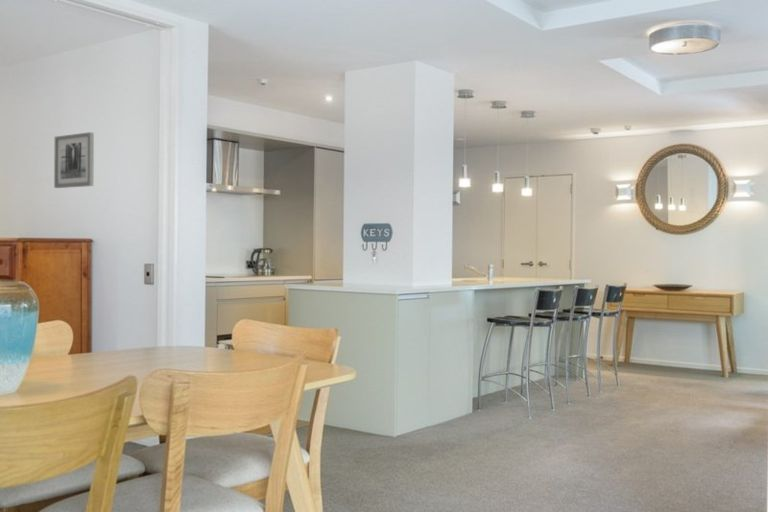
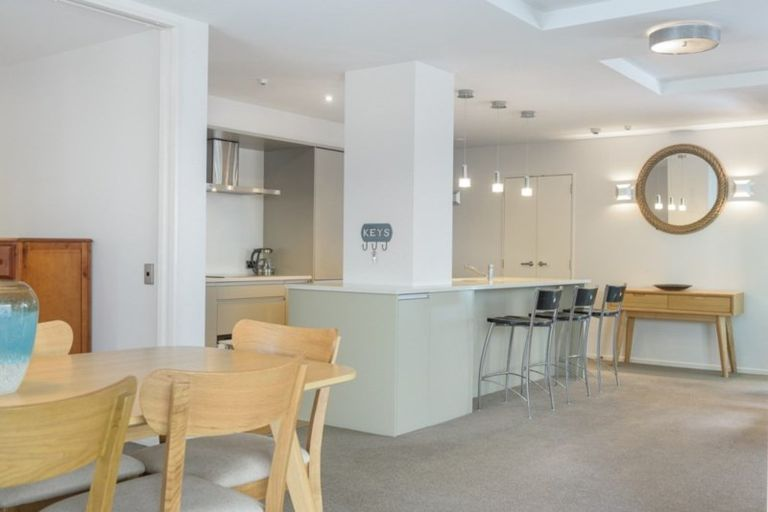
- wall art (73, 160)
